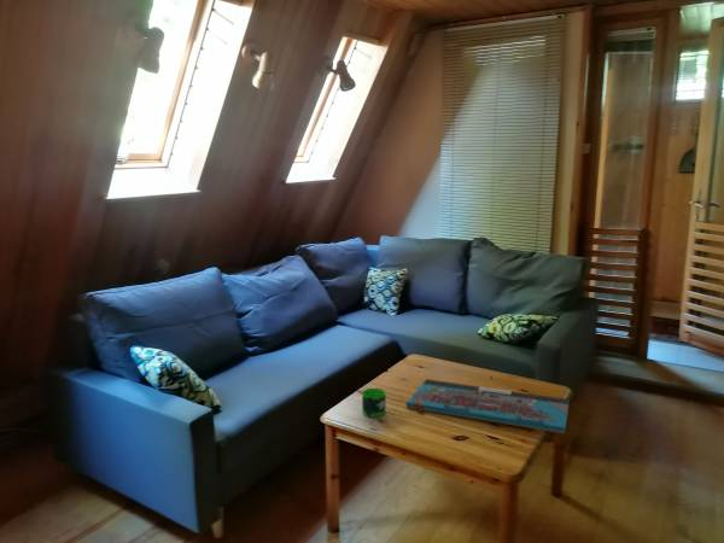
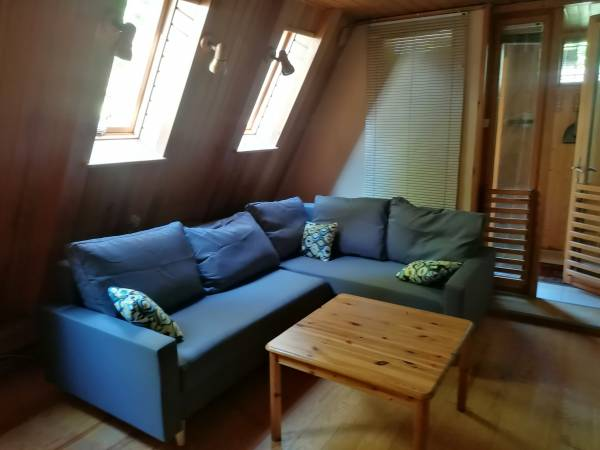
- board game (487, 401)
- mug (372, 403)
